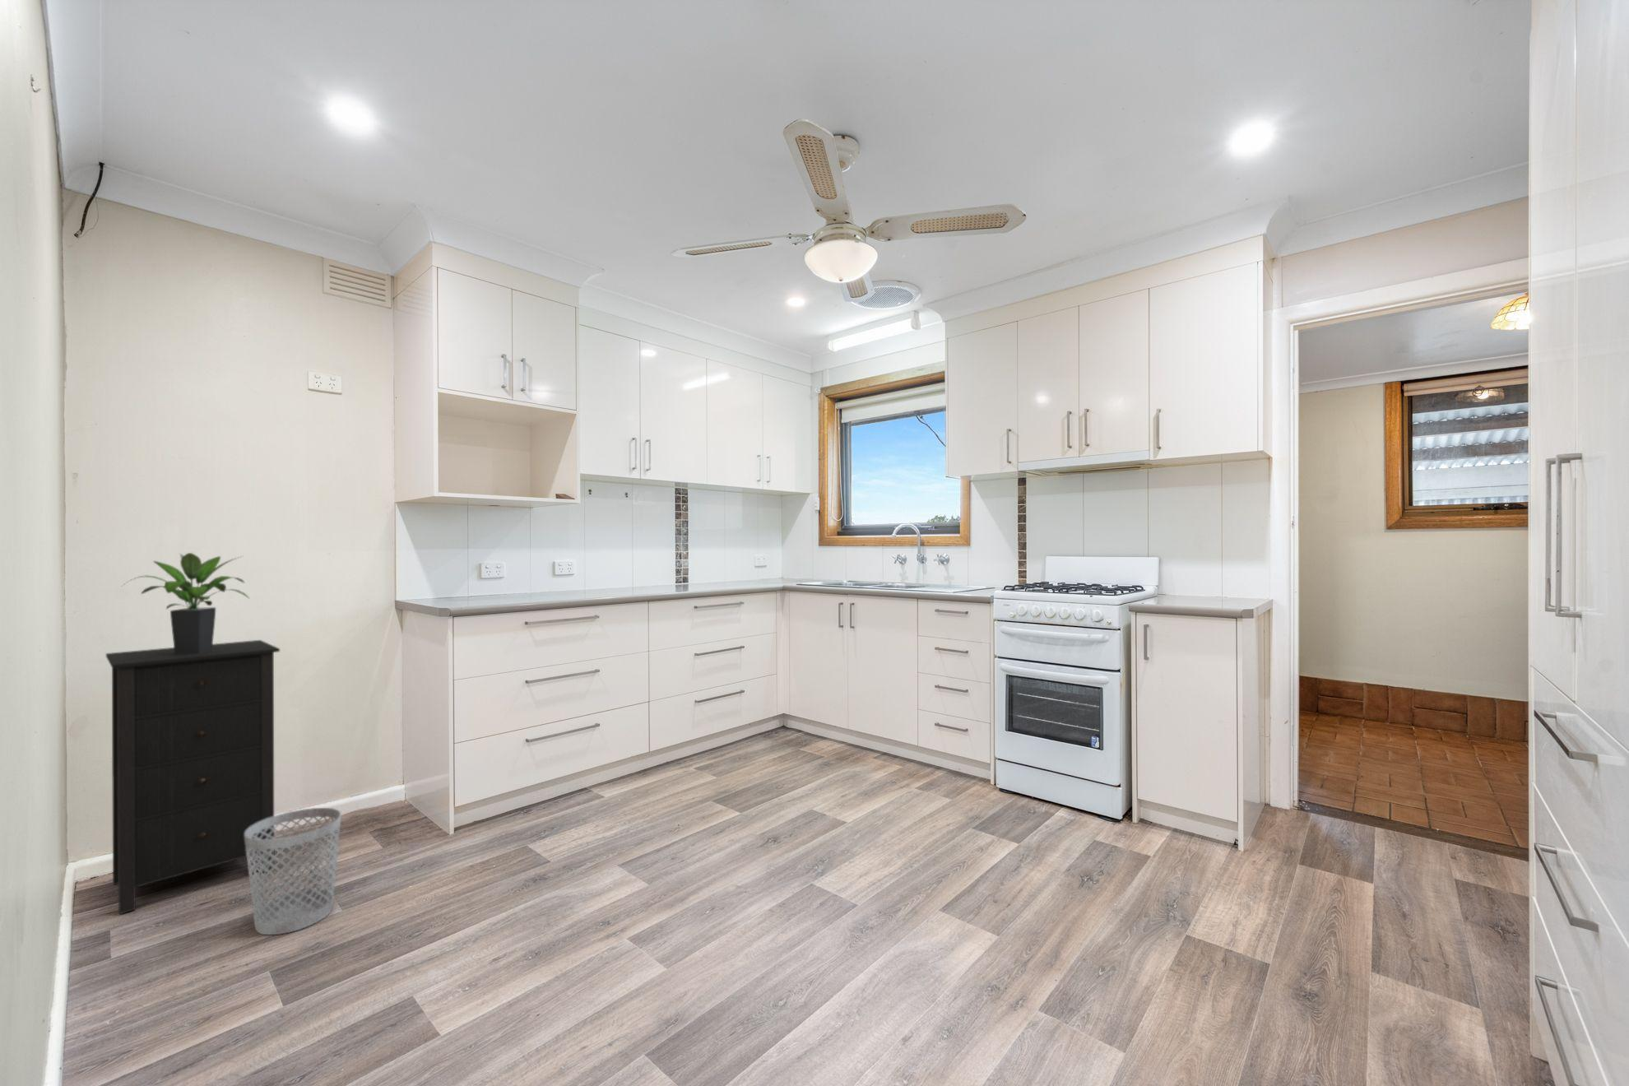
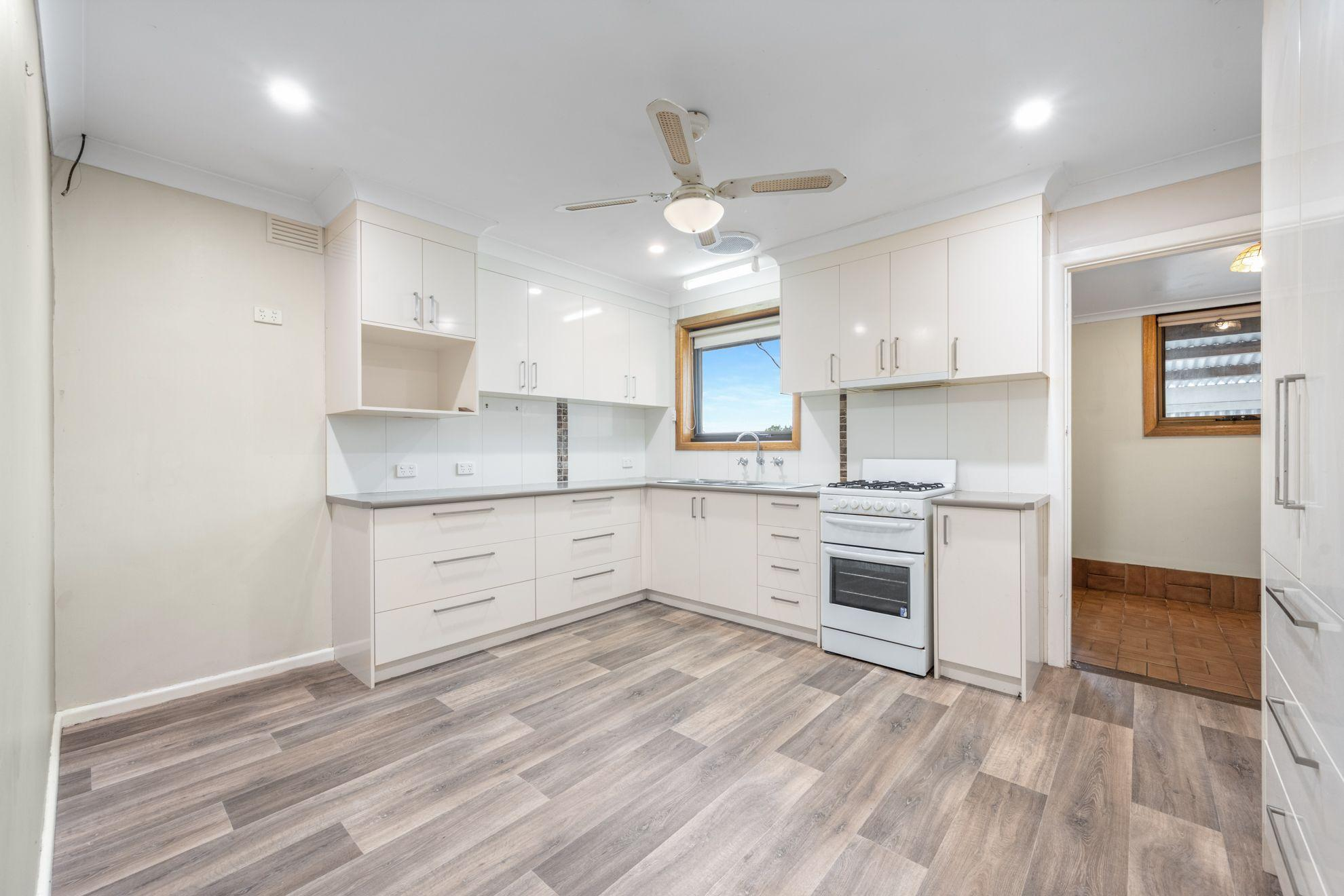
- cabinet (195, 764)
- wastebasket (295, 869)
- potted plant (192, 601)
